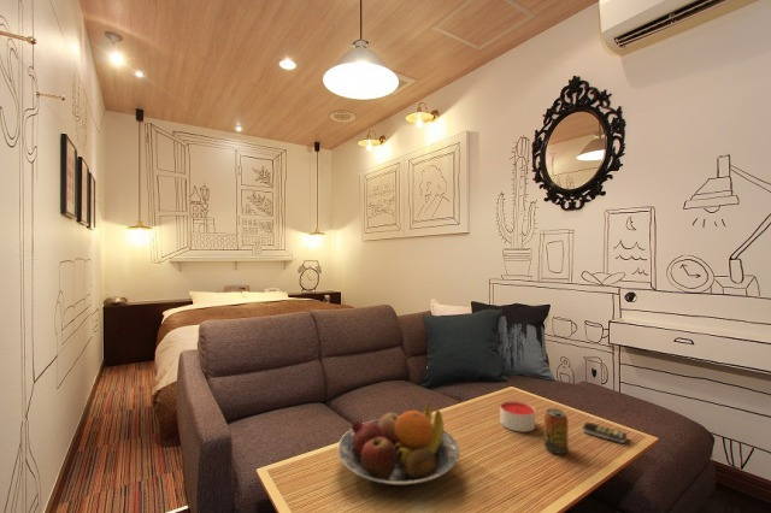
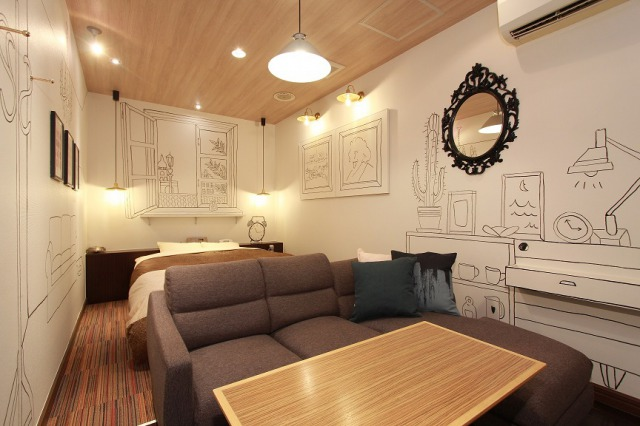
- remote control (604, 431)
- fruit bowl (398, 440)
- candle (517, 414)
- beverage can (555, 430)
